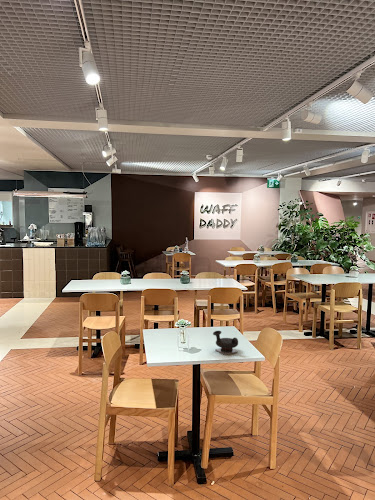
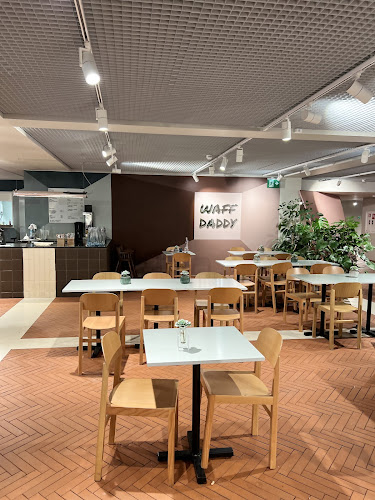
- teapot (226, 341)
